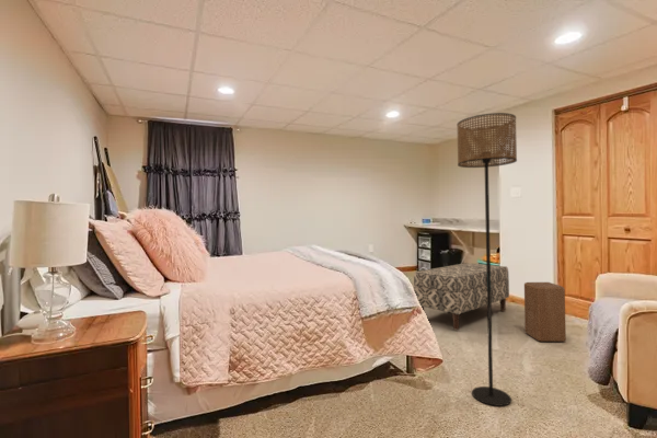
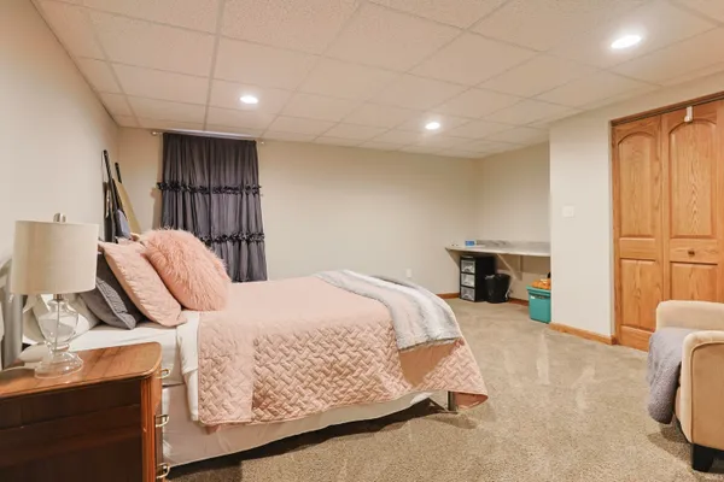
- floor lamp (487, 258)
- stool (543, 310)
- bench (463, 291)
